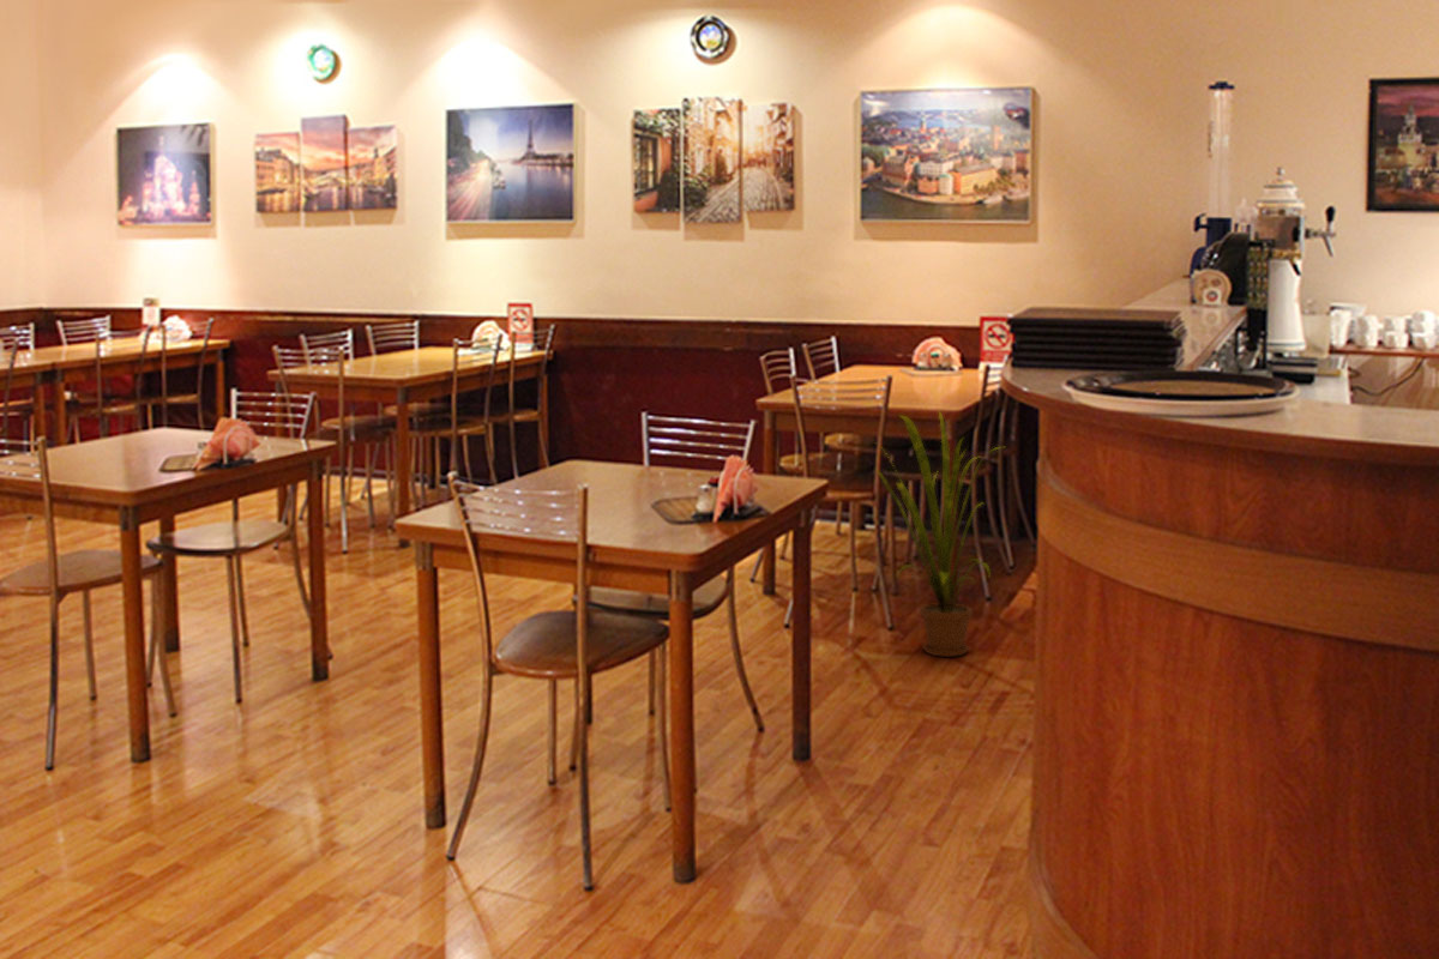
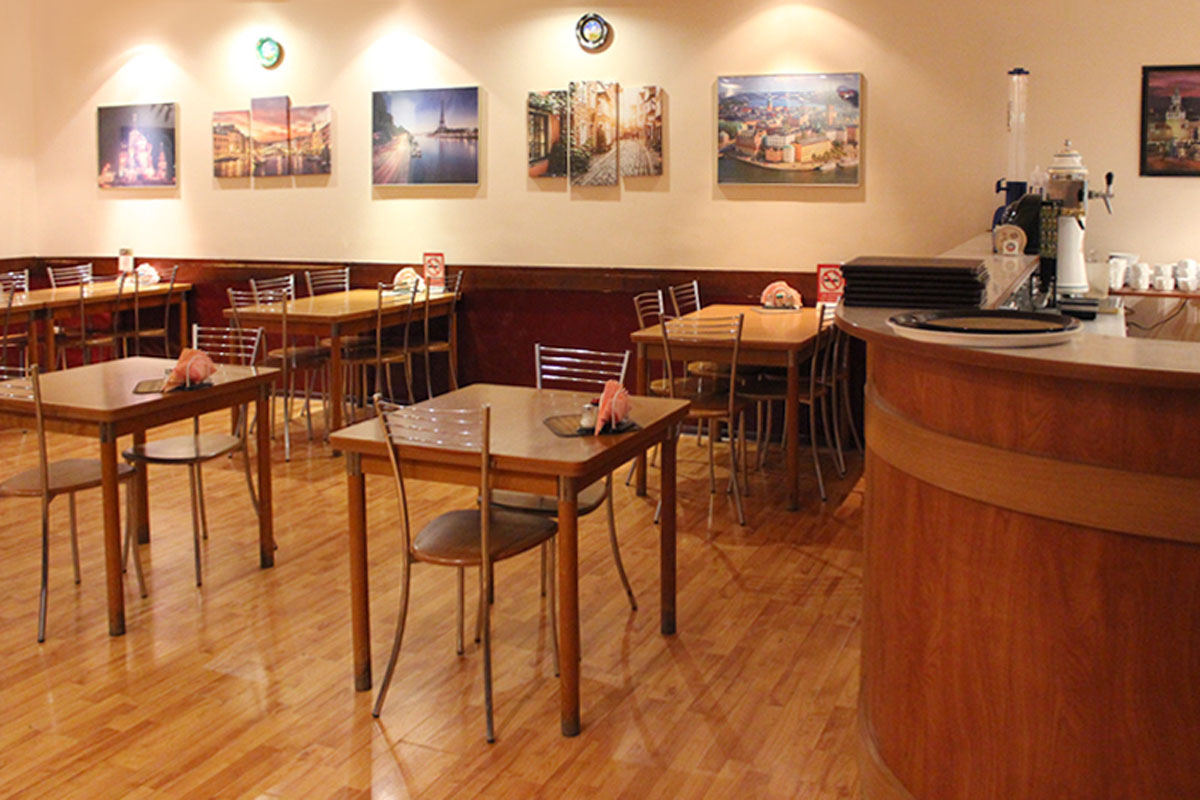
- house plant (944, 533)
